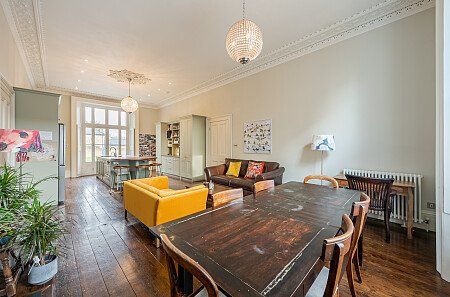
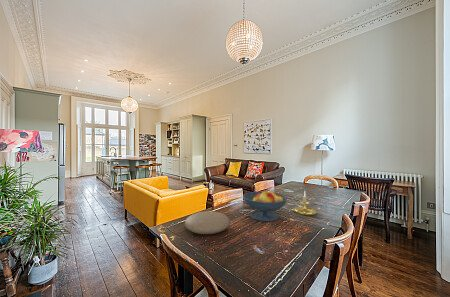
+ fruit bowl (264, 202)
+ plate (207, 221)
+ candle holder (306, 201)
